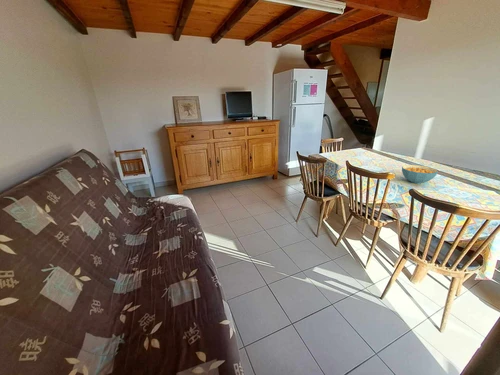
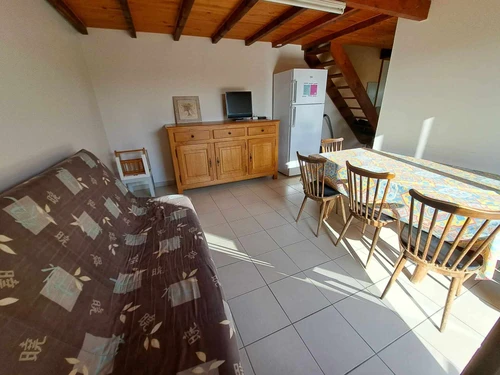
- cereal bowl (417, 175)
